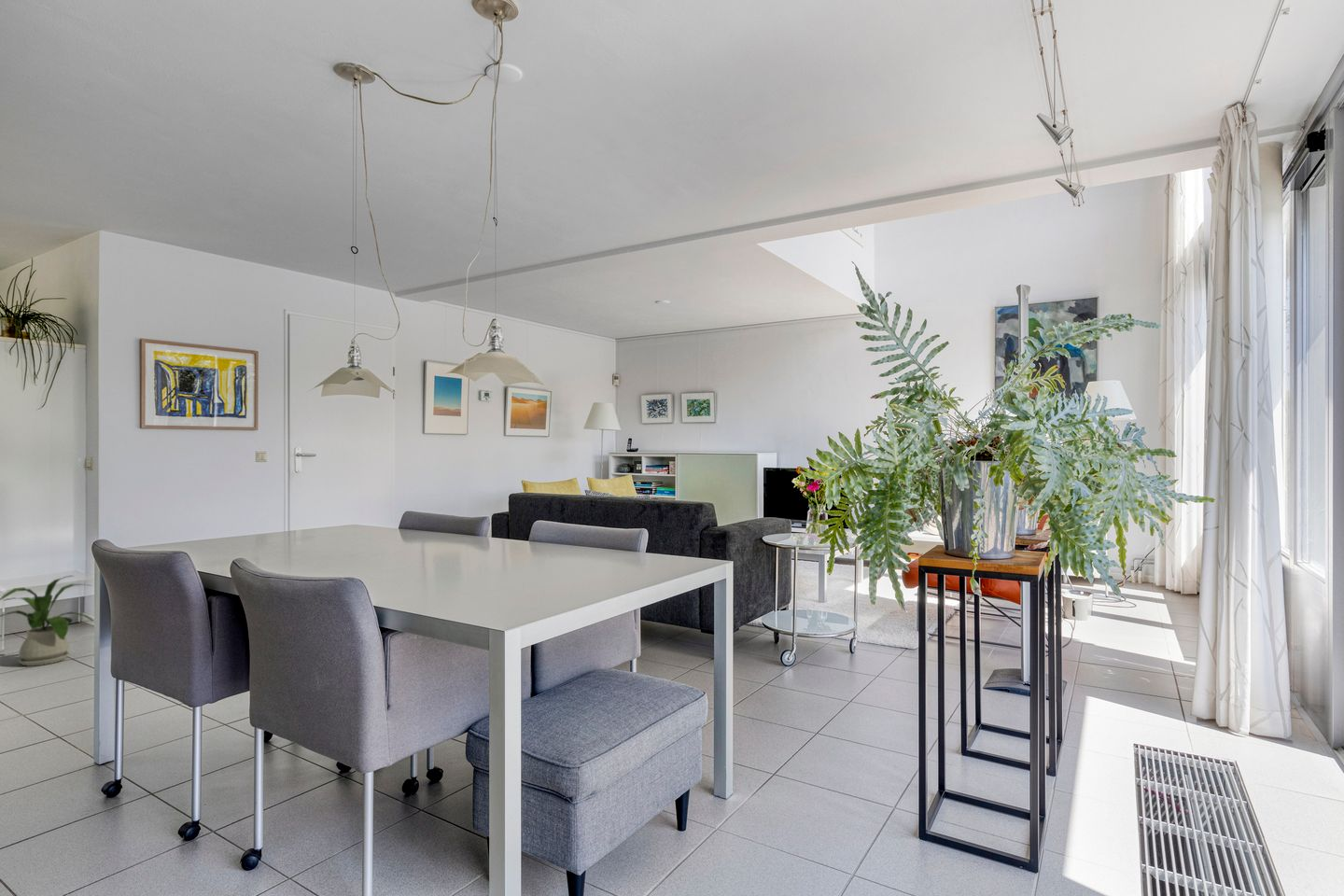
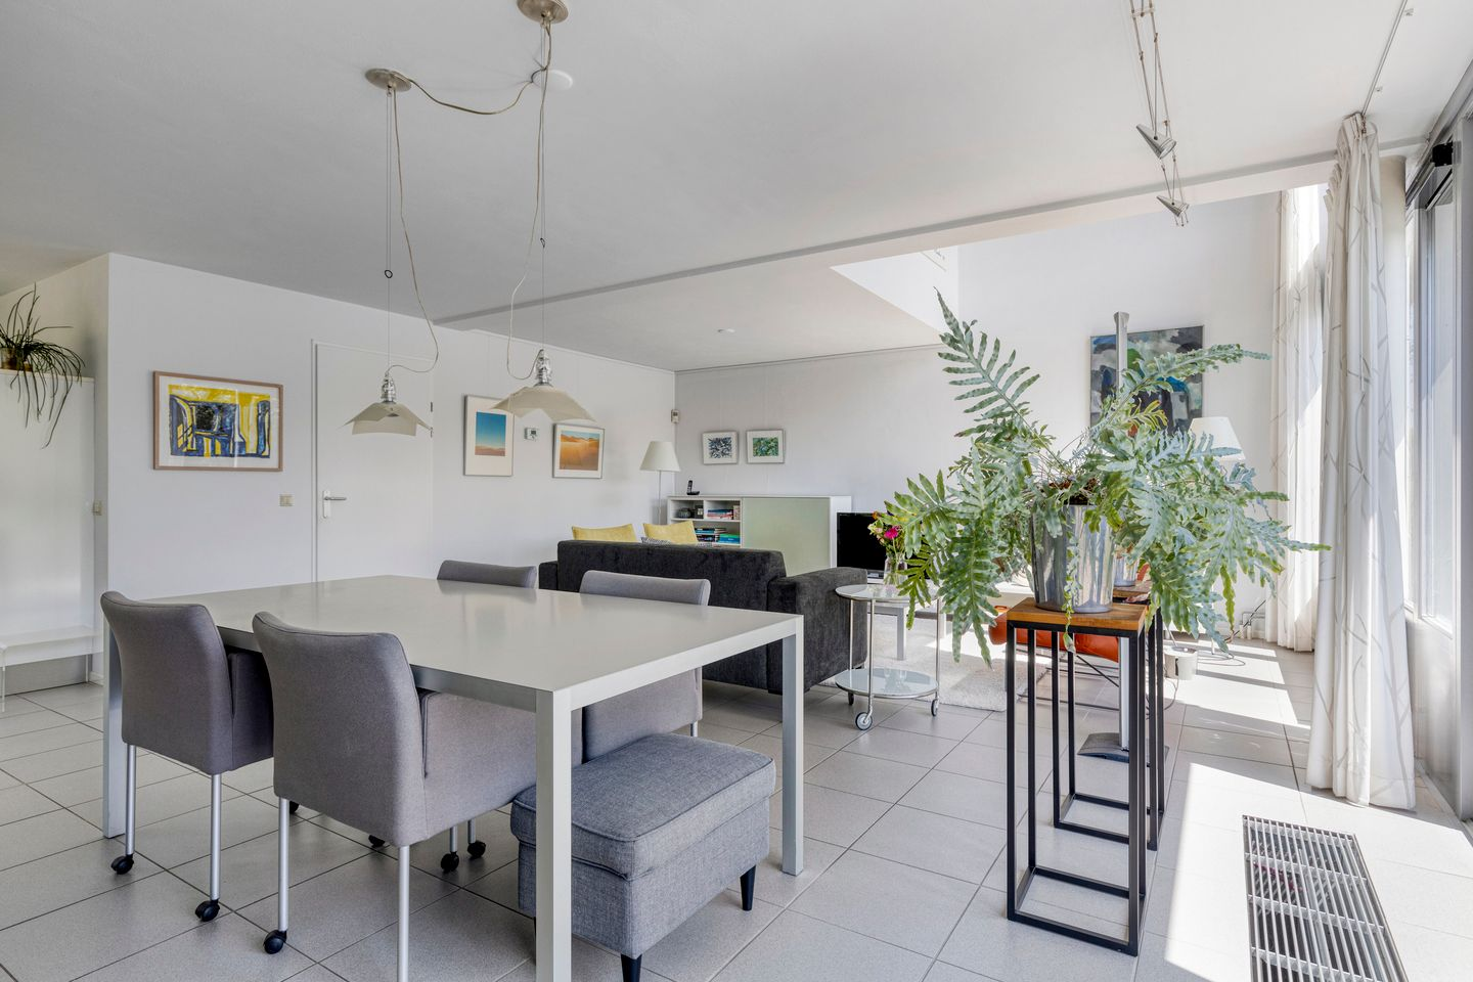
- house plant (44, 616)
